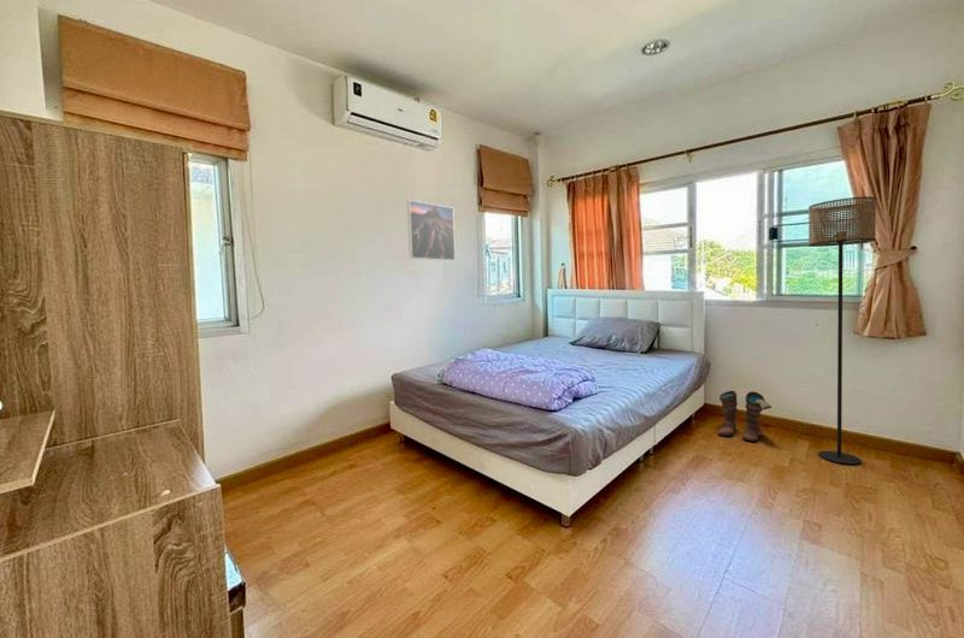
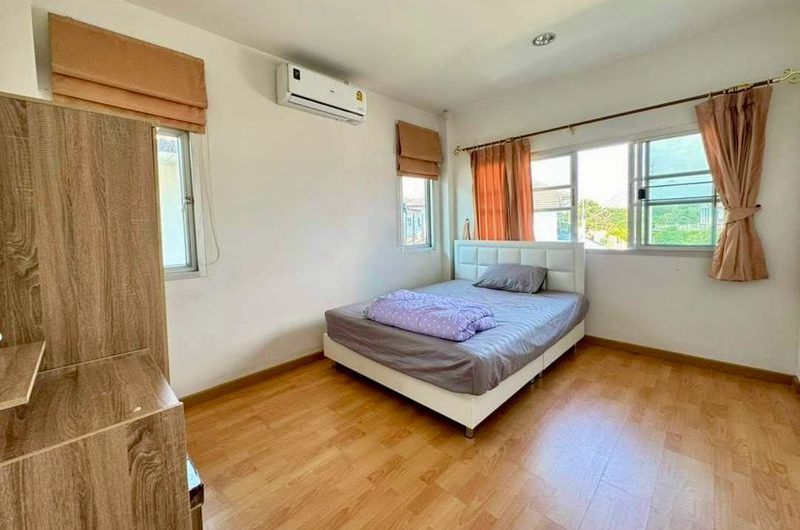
- boots (746, 413)
- floor lamp (840, 332)
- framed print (431, 231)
